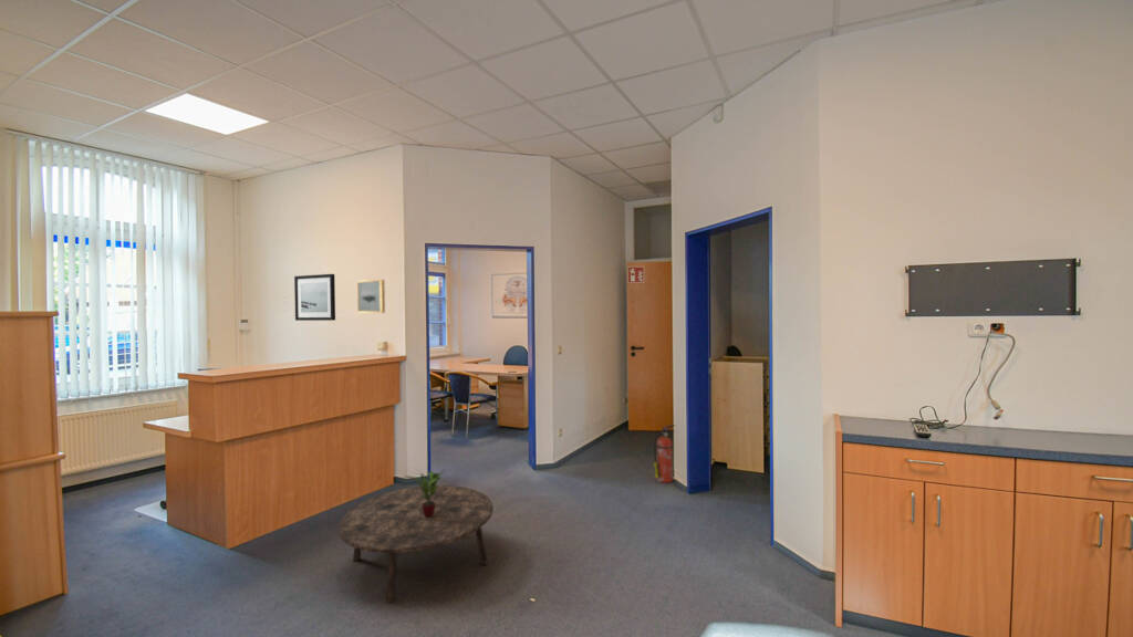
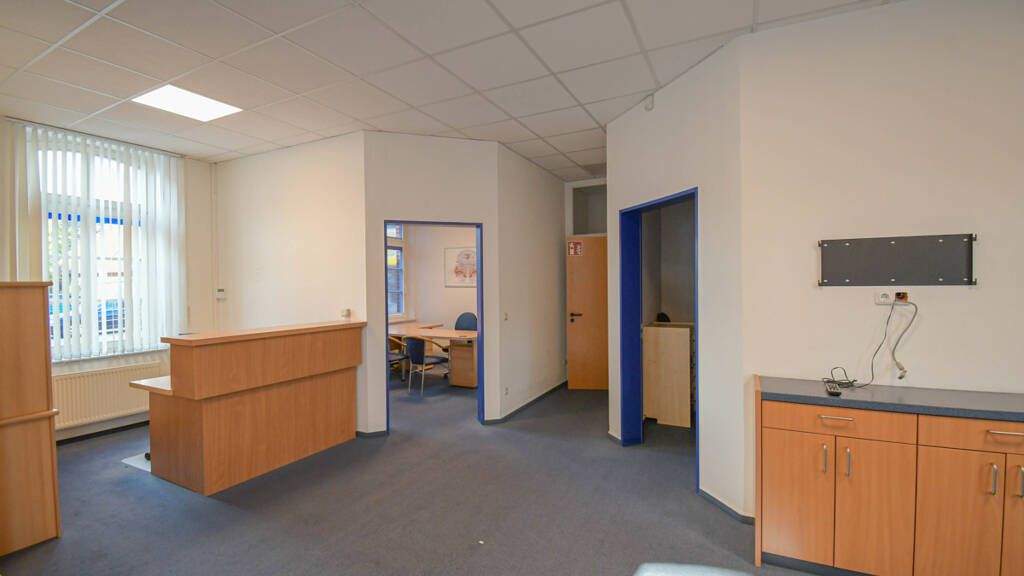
- coffee table (419, 536)
- potted plant (424, 493)
- wall art (314, 297)
- fire extinguisher (665, 452)
- wall art (371, 296)
